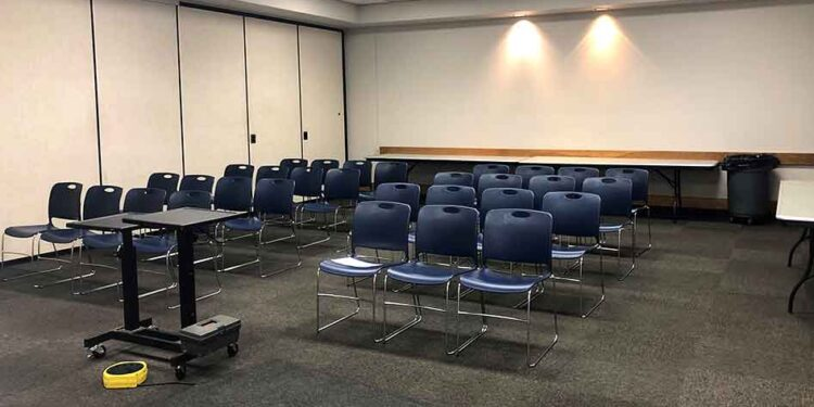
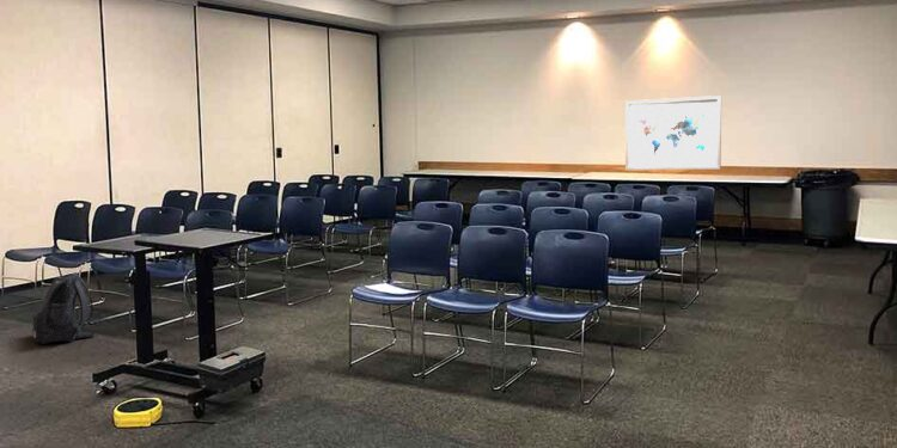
+ wall art (671, 134)
+ backpack (61, 305)
